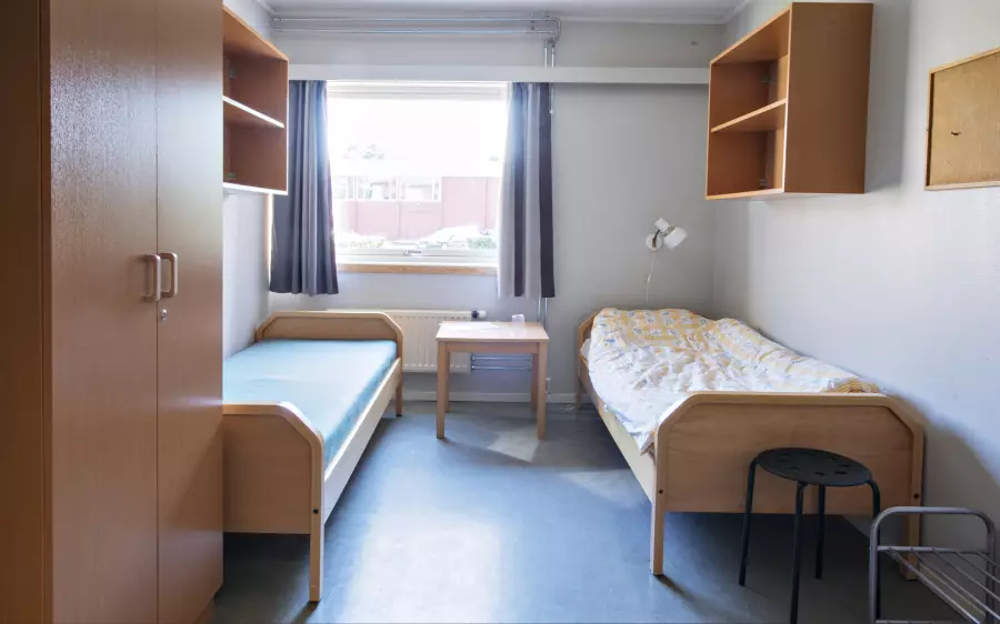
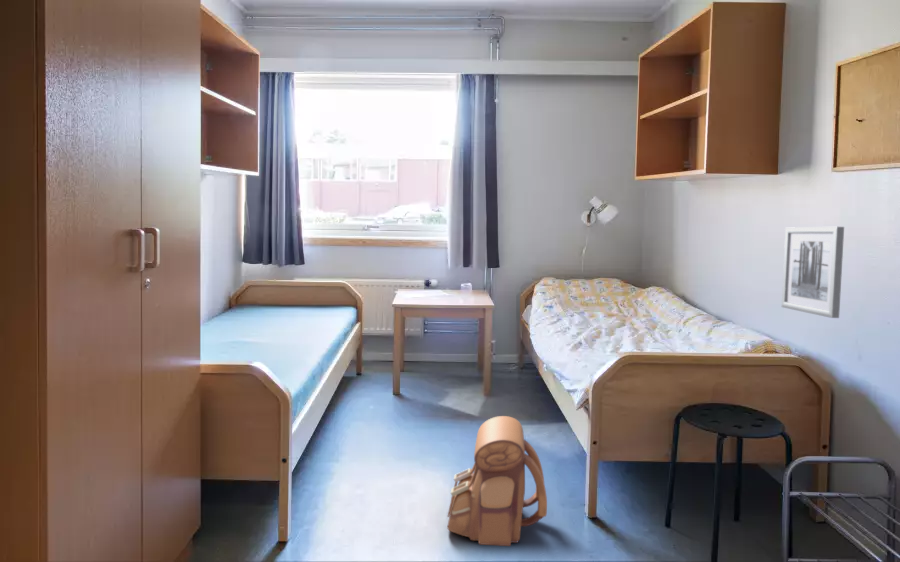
+ wall art (810, 269)
+ backpack (497, 475)
